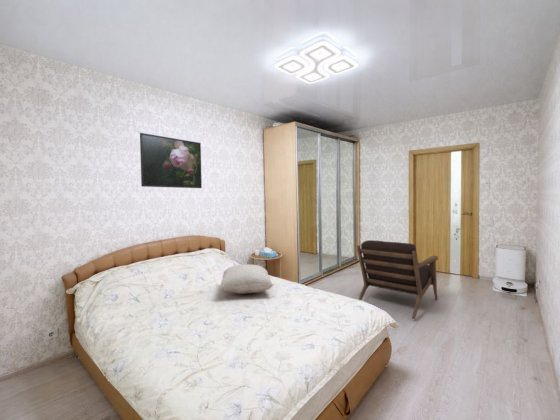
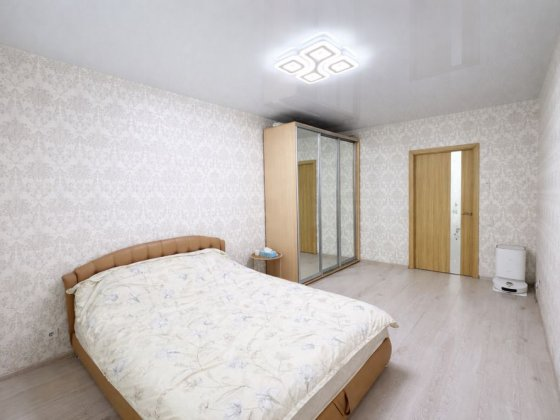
- armchair (397, 269)
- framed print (173, 162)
- pillow (246, 278)
